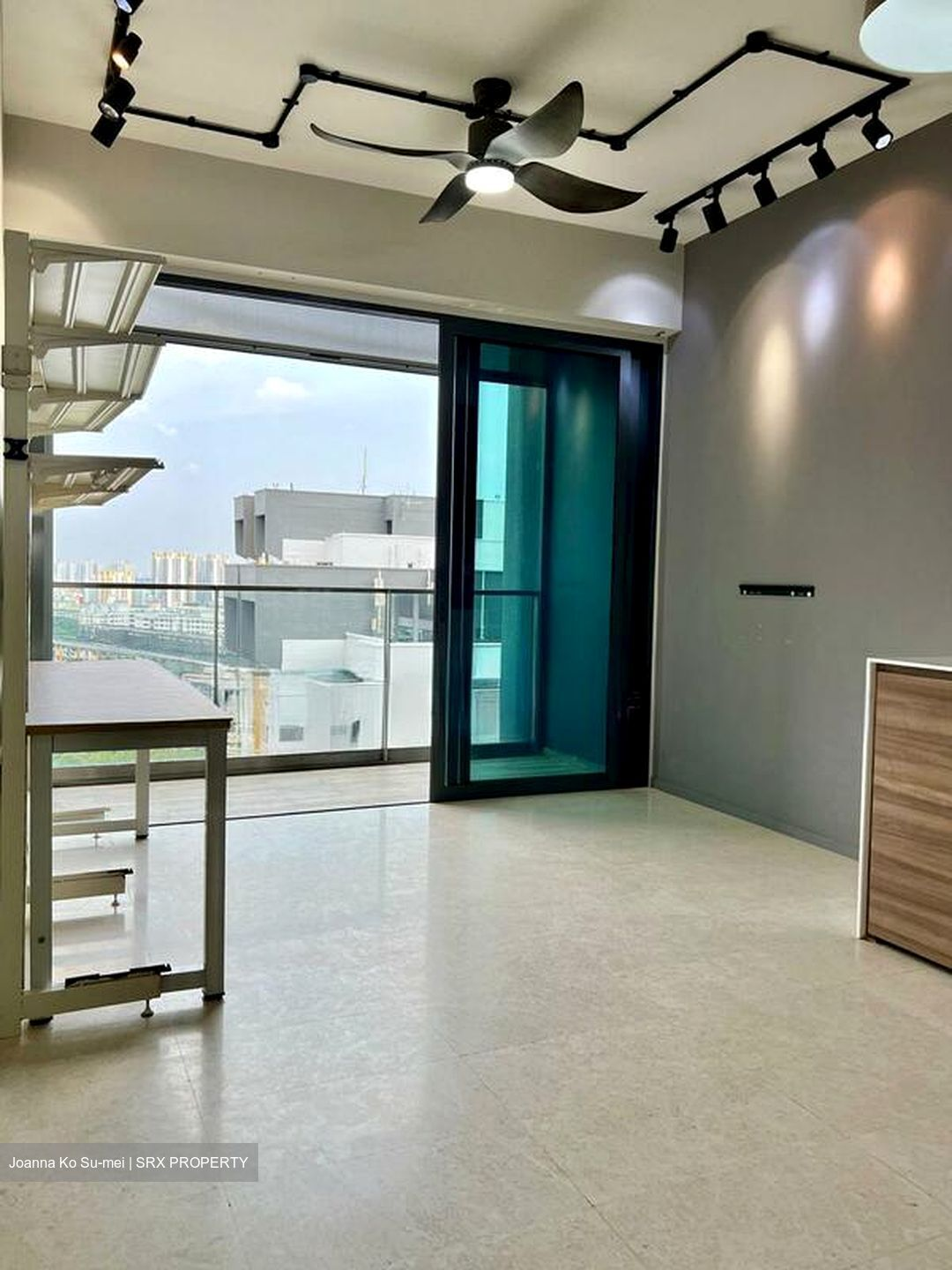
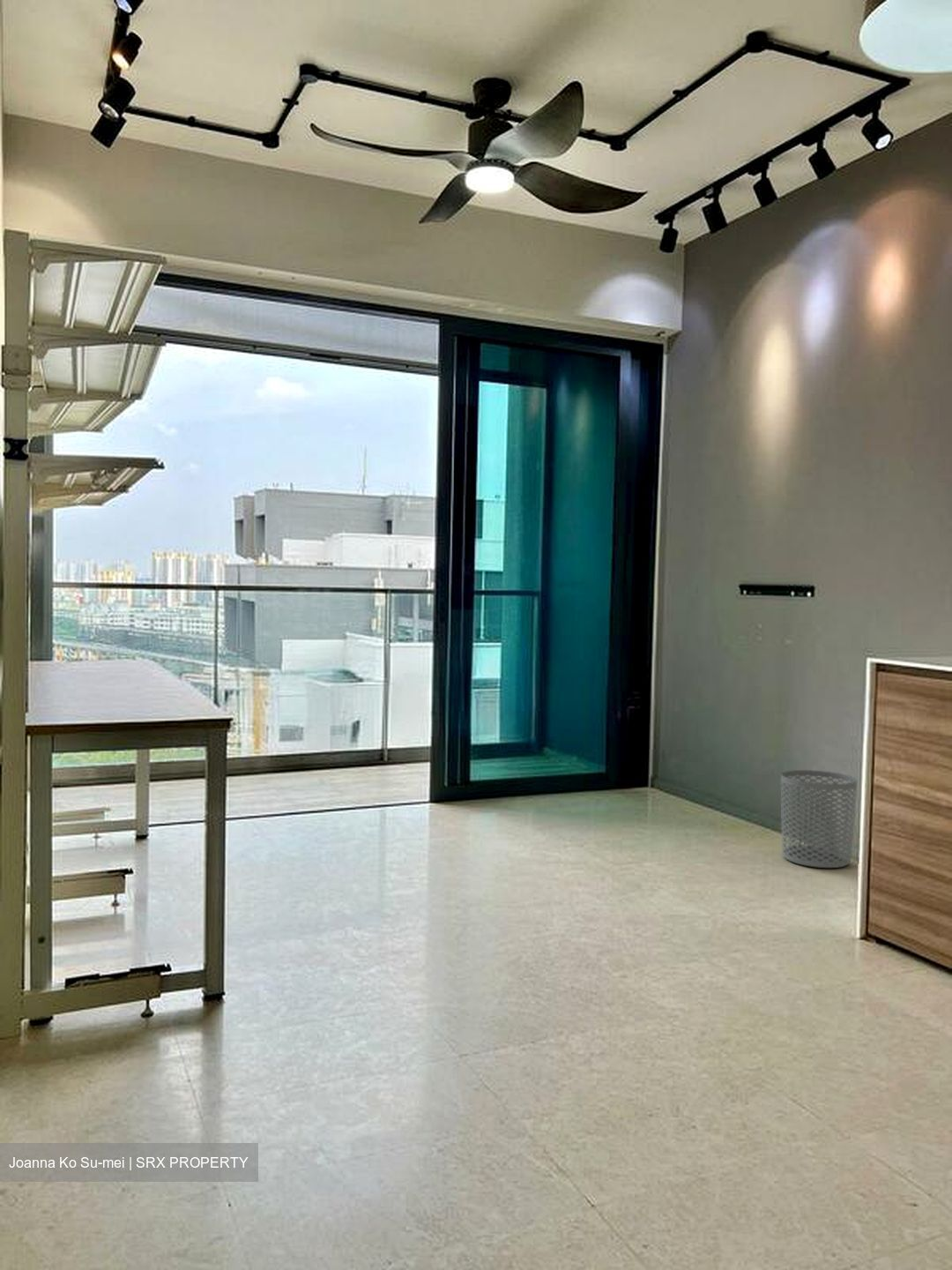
+ waste bin (817, 818)
